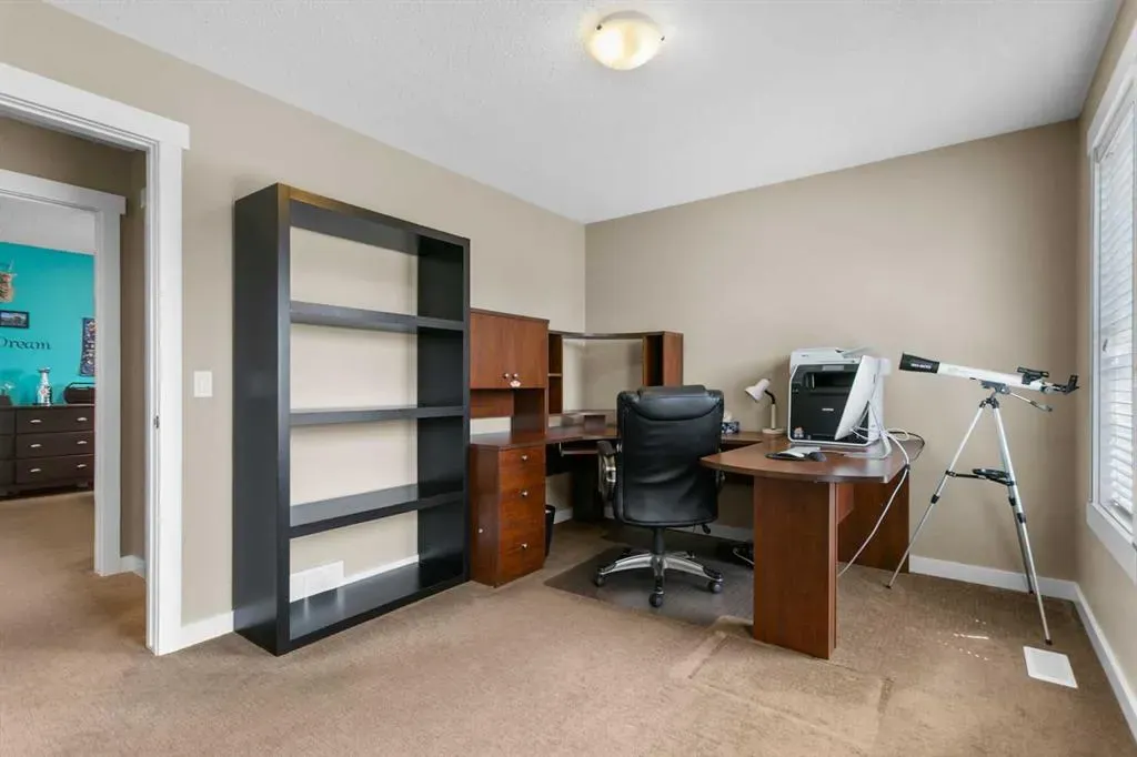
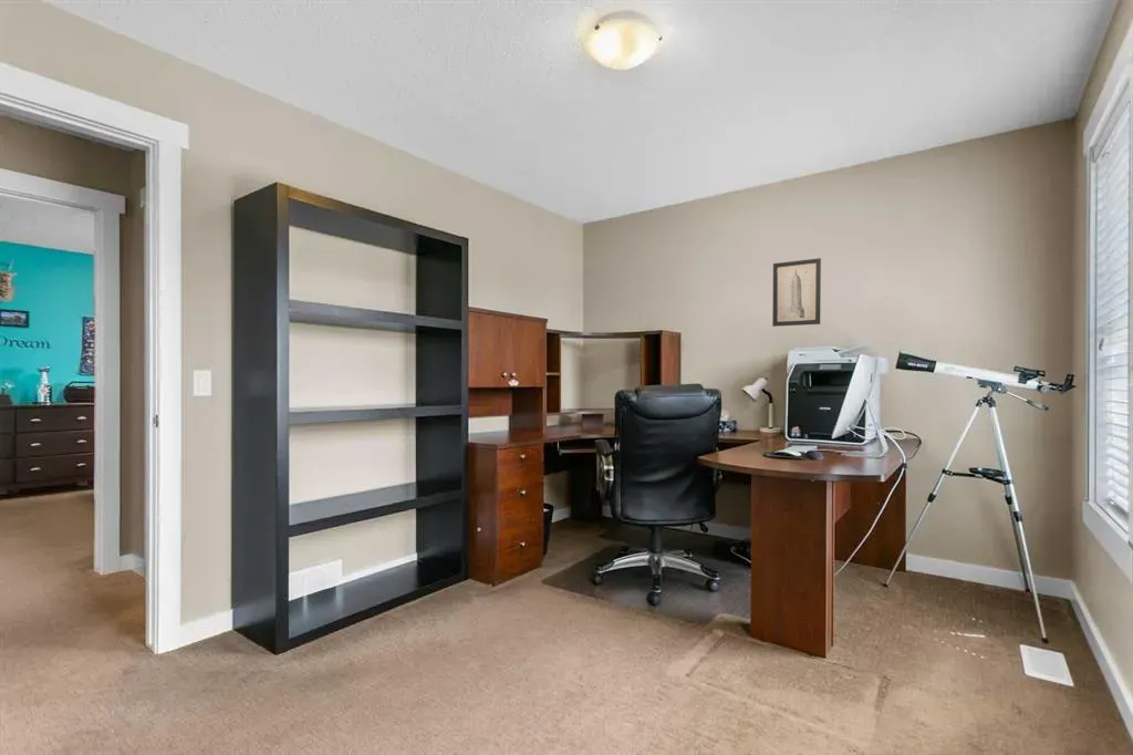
+ wall art (796, 292)
